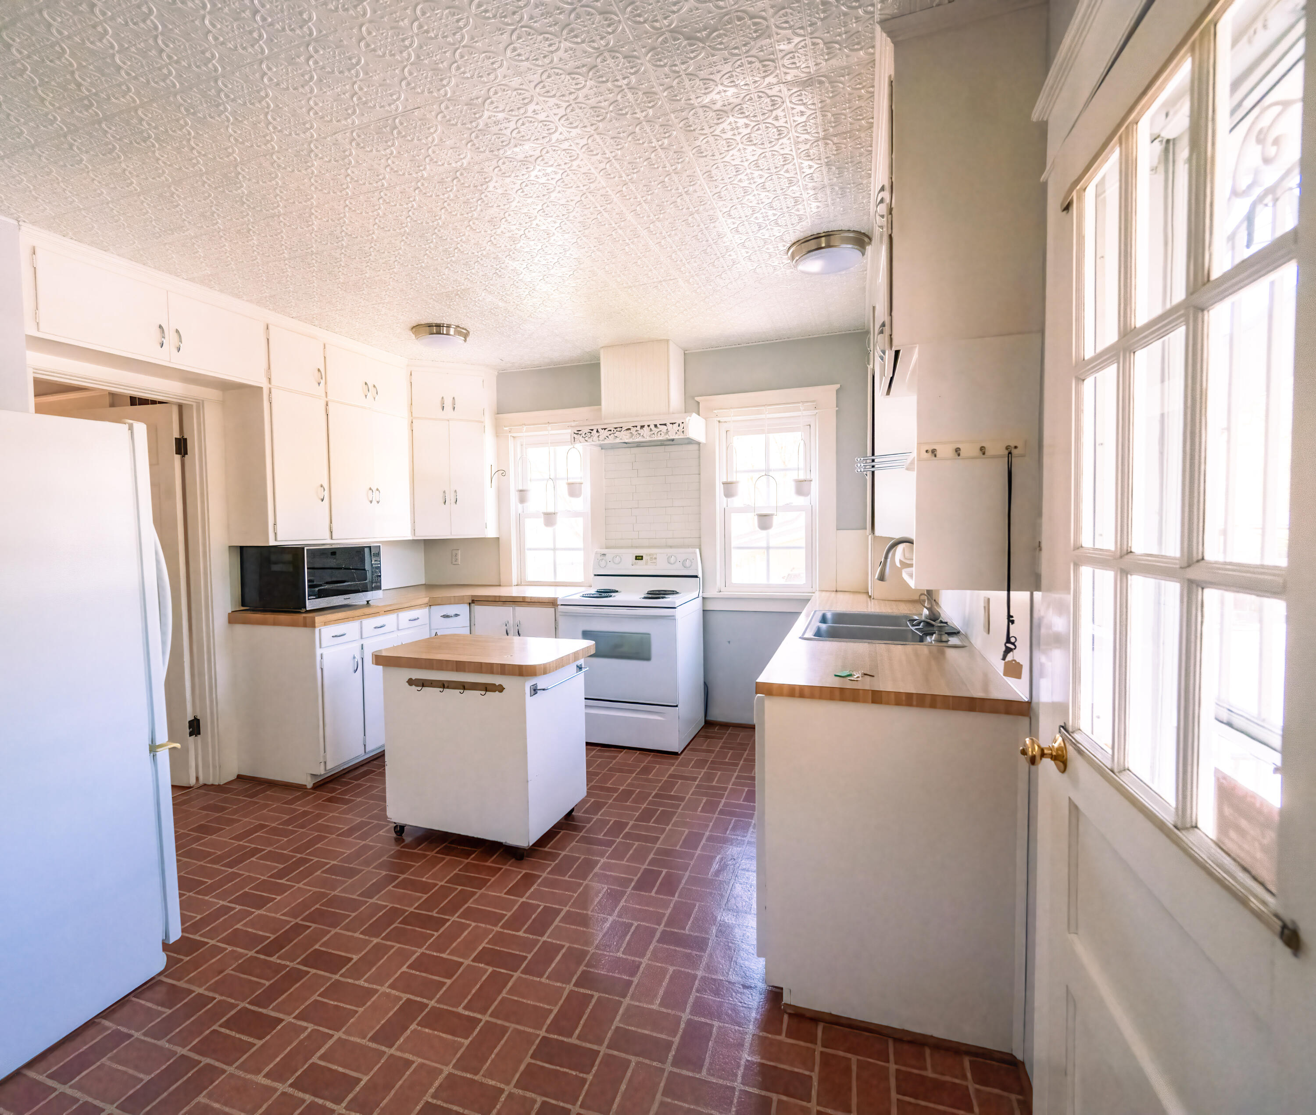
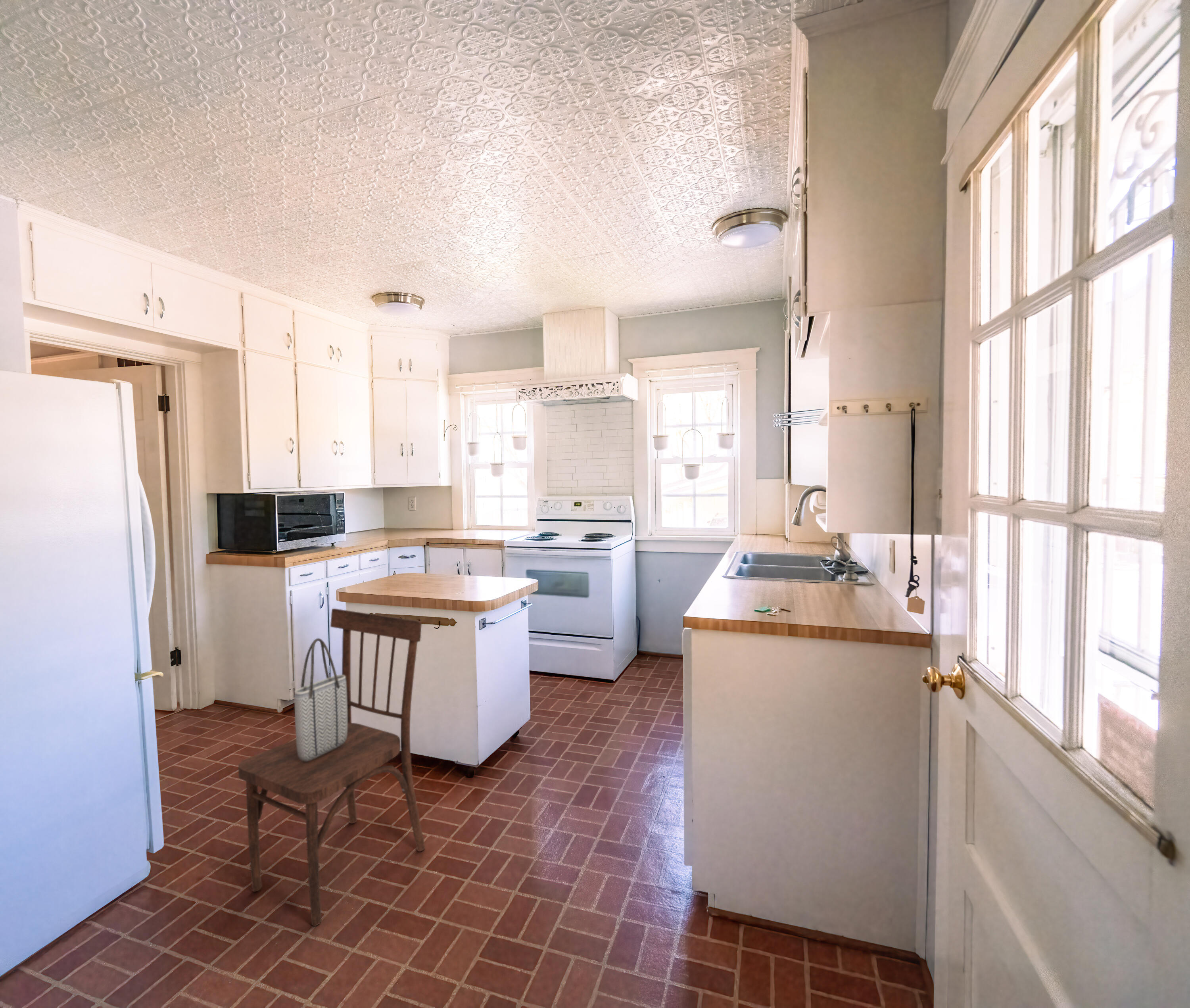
+ tote bag (321, 693)
+ dining chair (333, 749)
